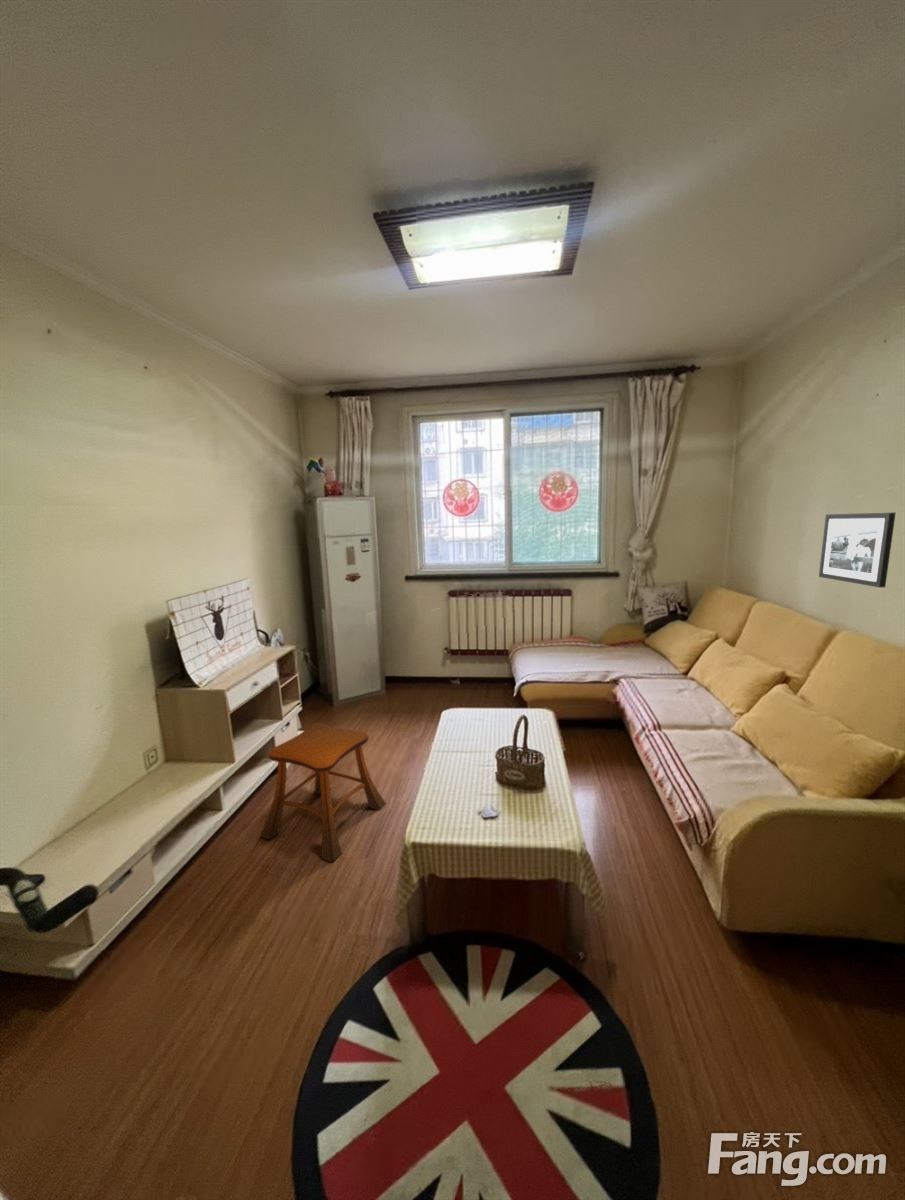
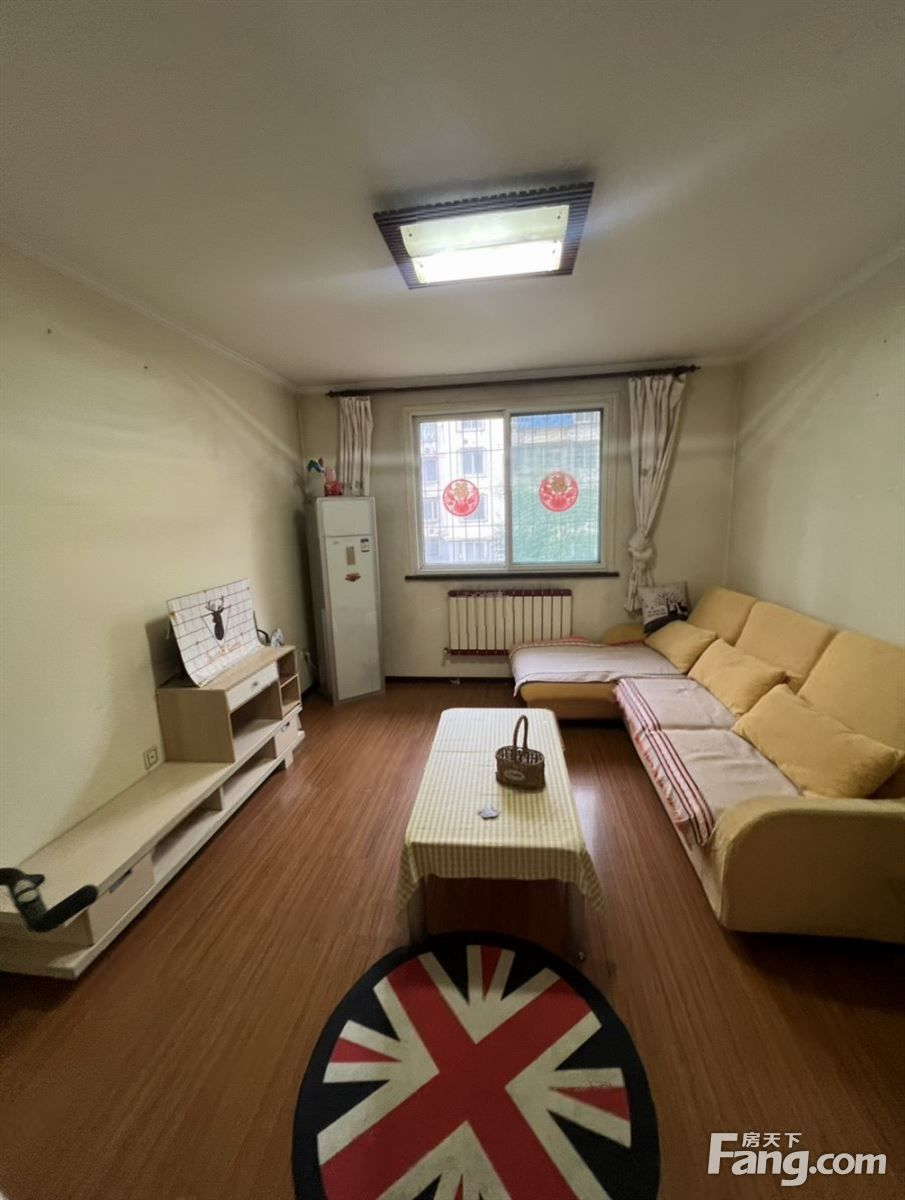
- picture frame (853, 548)
- stool (323, 780)
